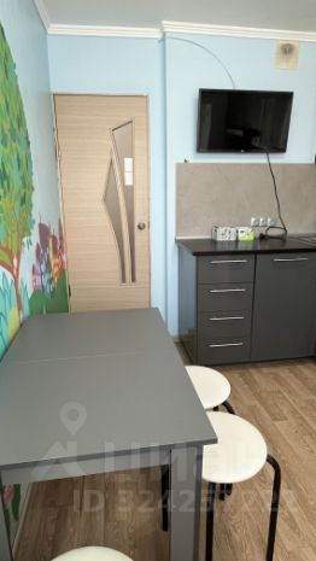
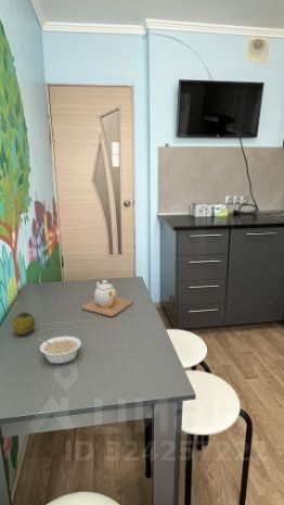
+ legume (59, 350)
+ teapot (107, 292)
+ fruit (23, 323)
